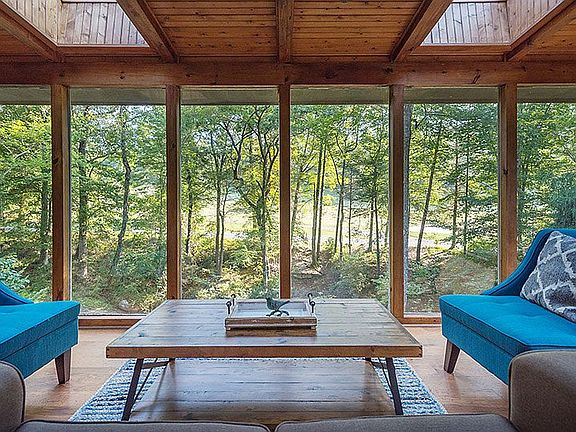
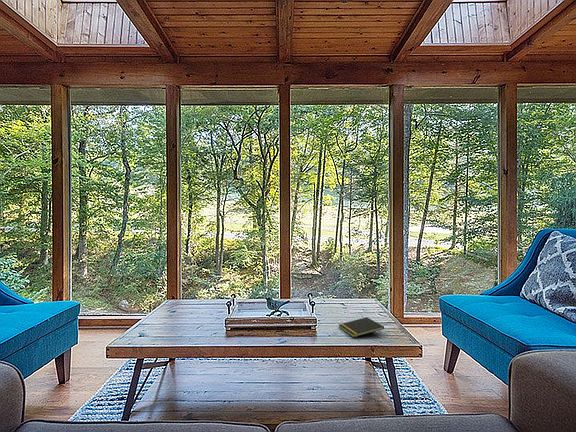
+ notepad (360, 326)
